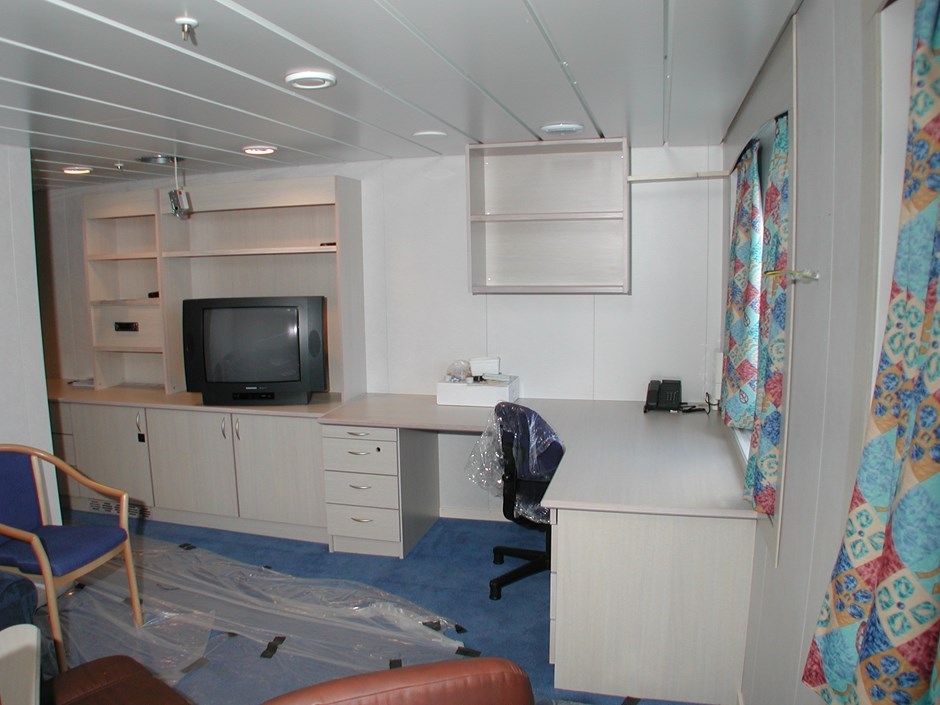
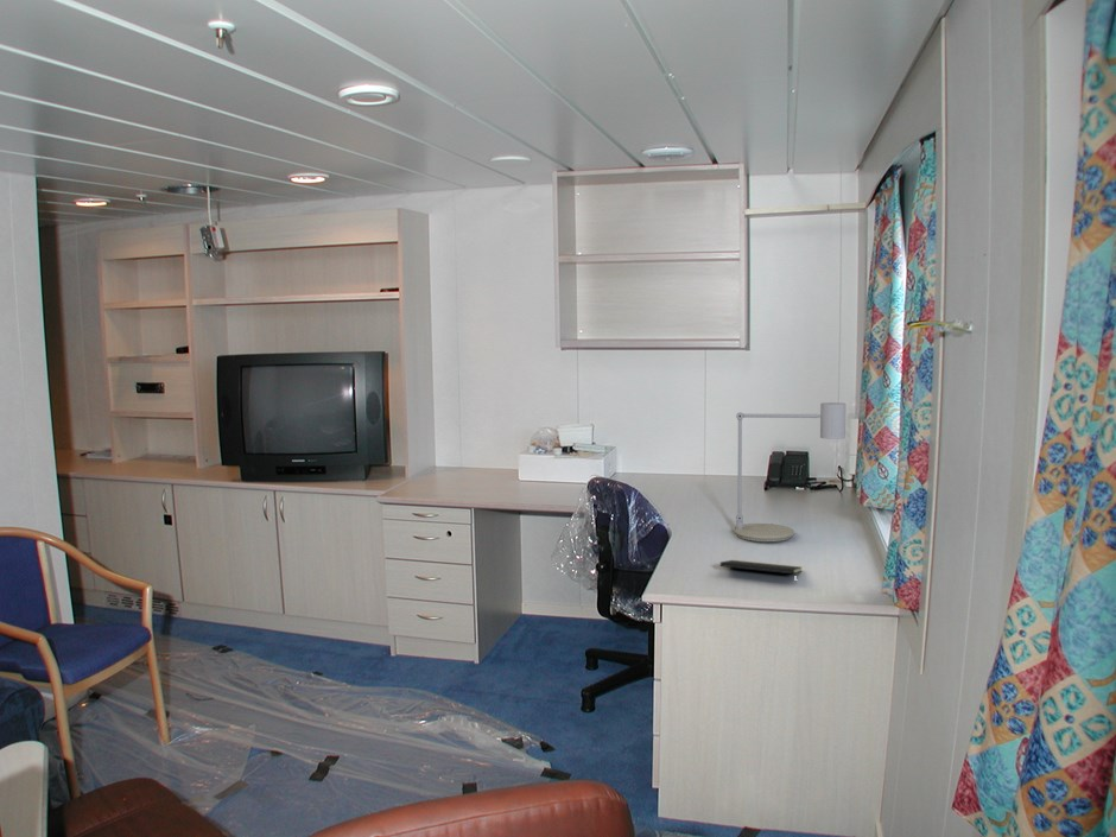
+ desk lamp (820, 437)
+ notepad (761, 566)
